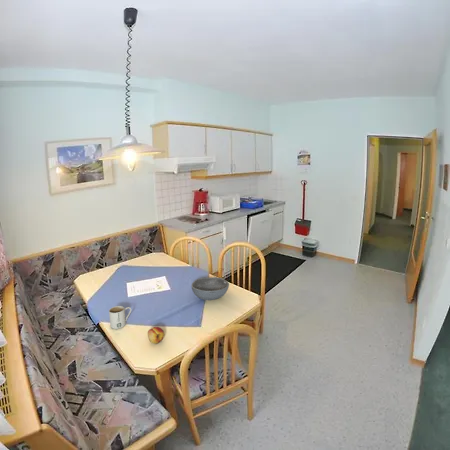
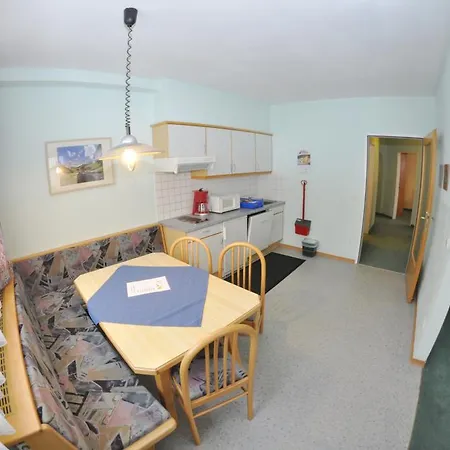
- mug (120, 316)
- fruit (156, 334)
- bowl (210, 290)
